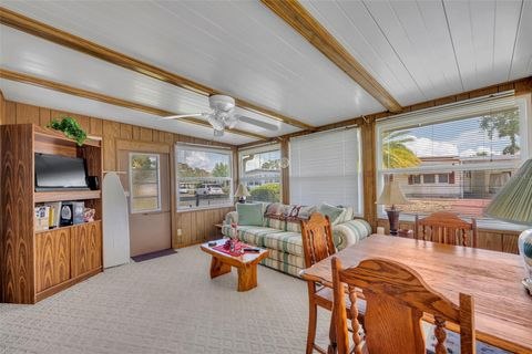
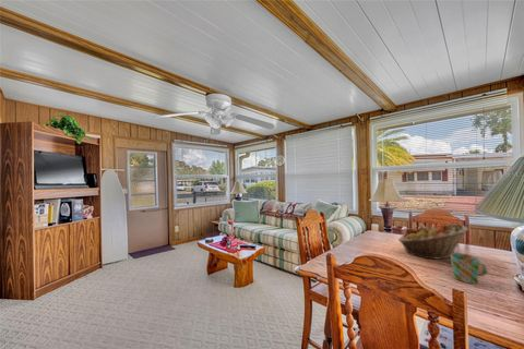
+ fruit basket (431, 238)
+ mug (468, 268)
